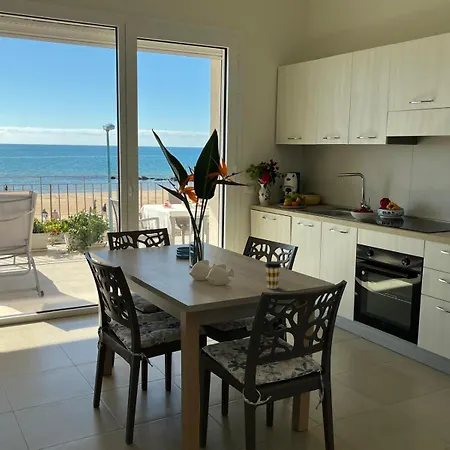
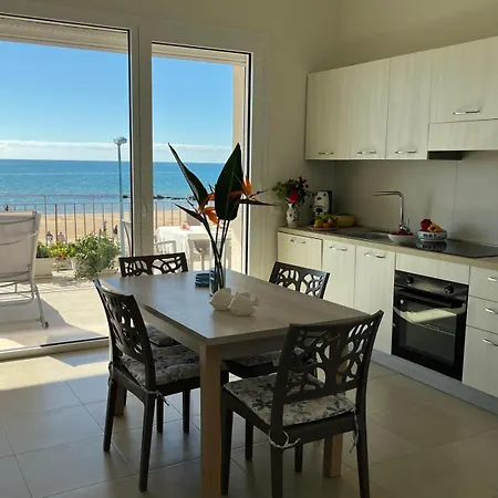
- coffee cup (272, 275)
